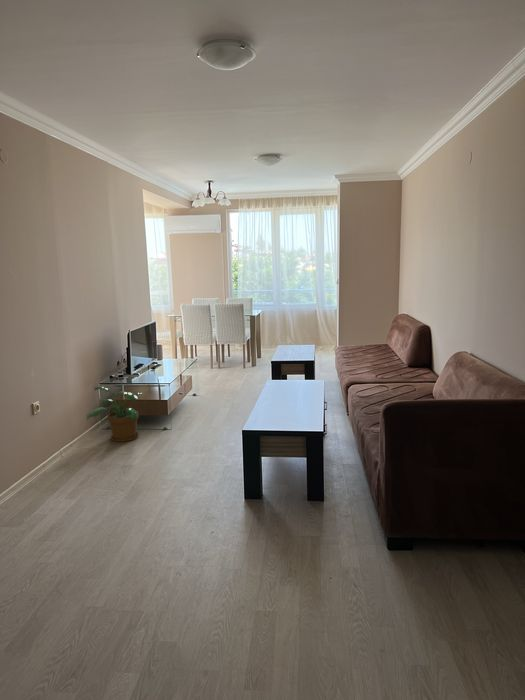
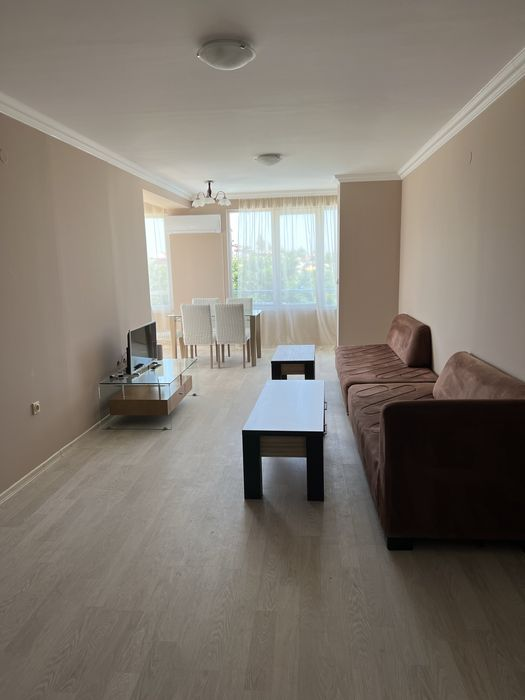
- potted plant (117, 413)
